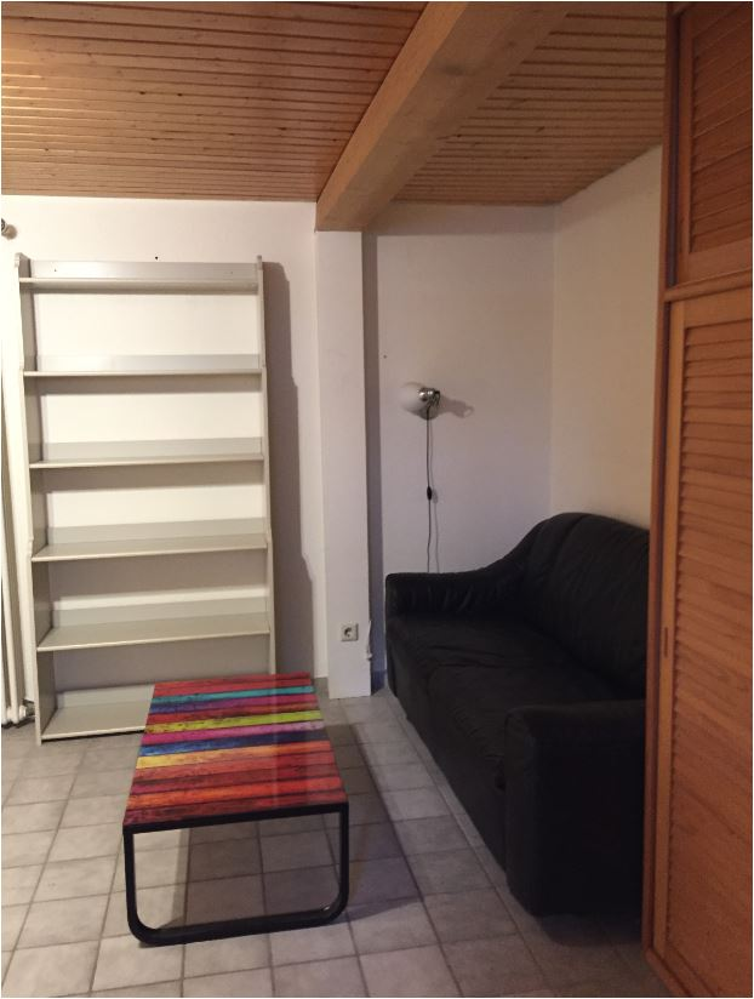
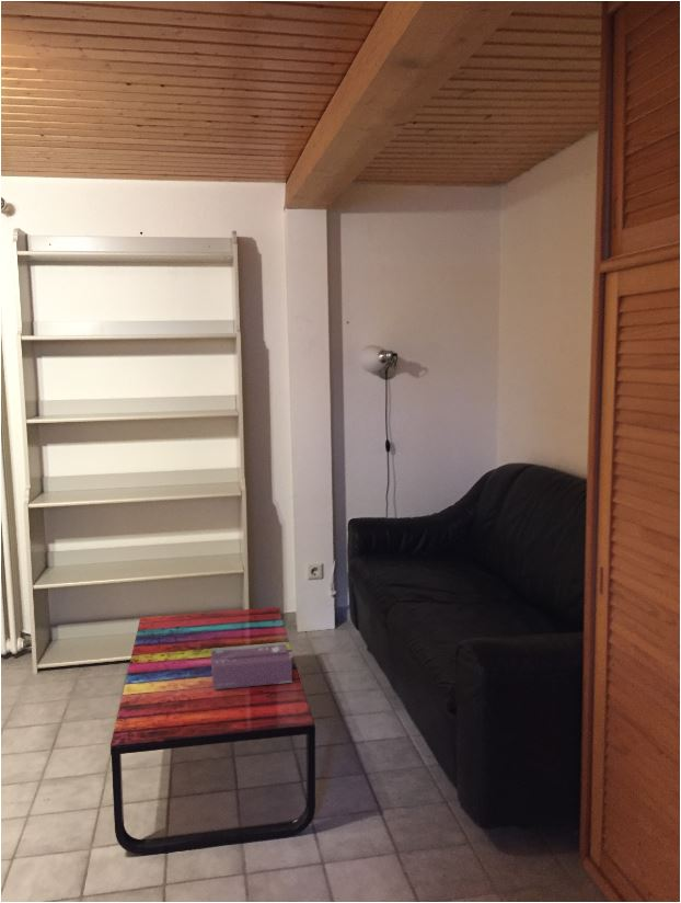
+ tissue box (251, 664)
